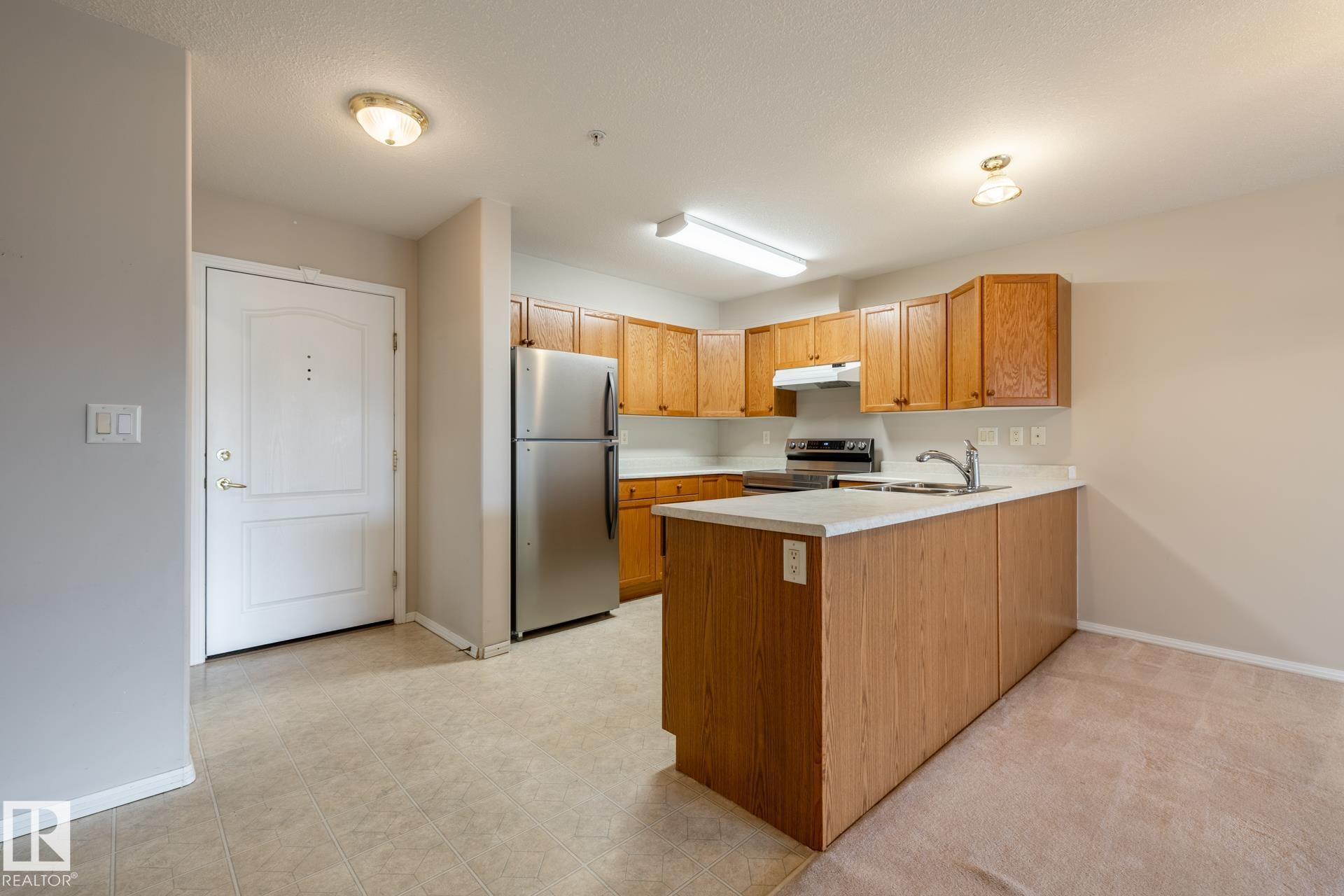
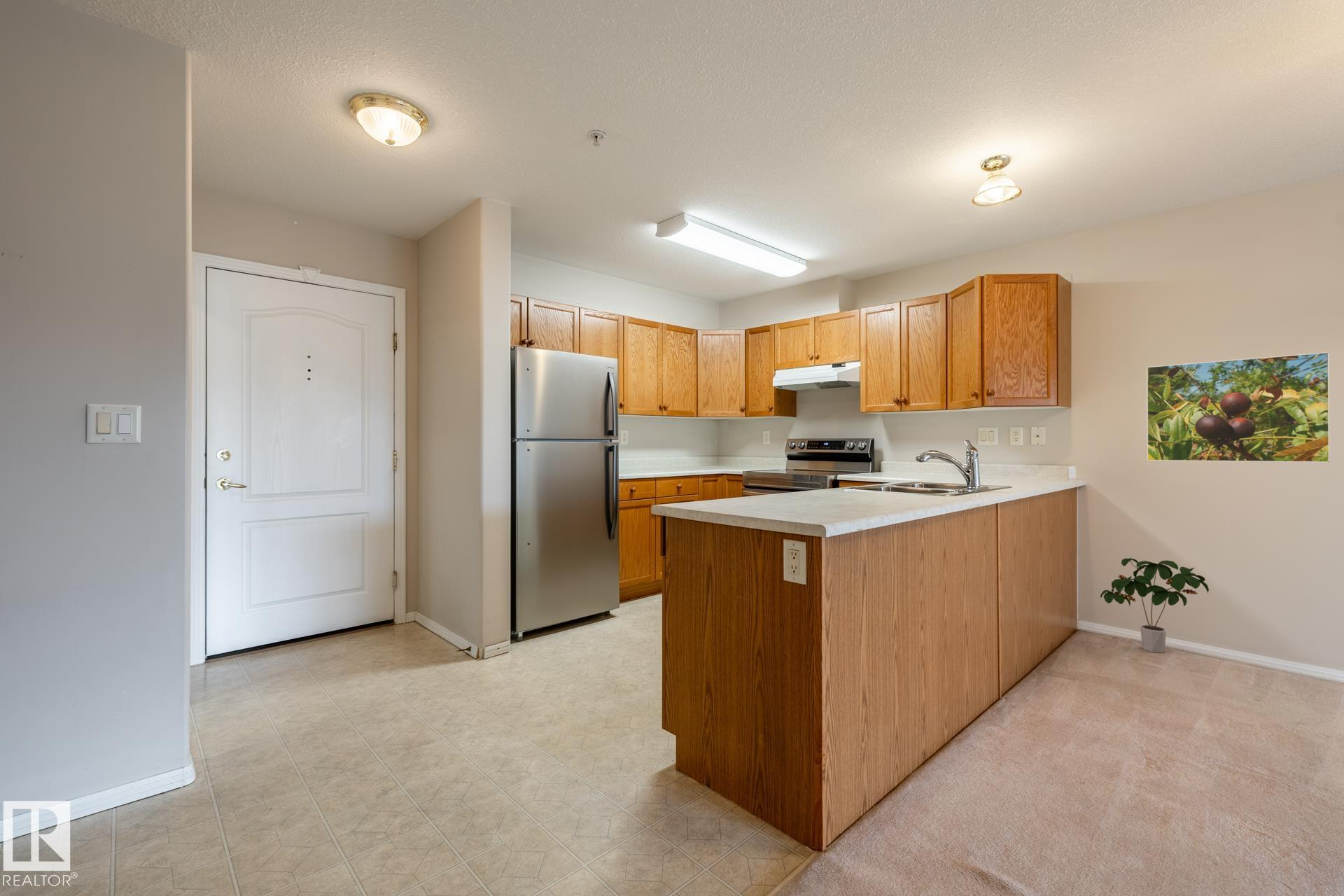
+ potted plant (1152, 603)
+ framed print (1231, 410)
